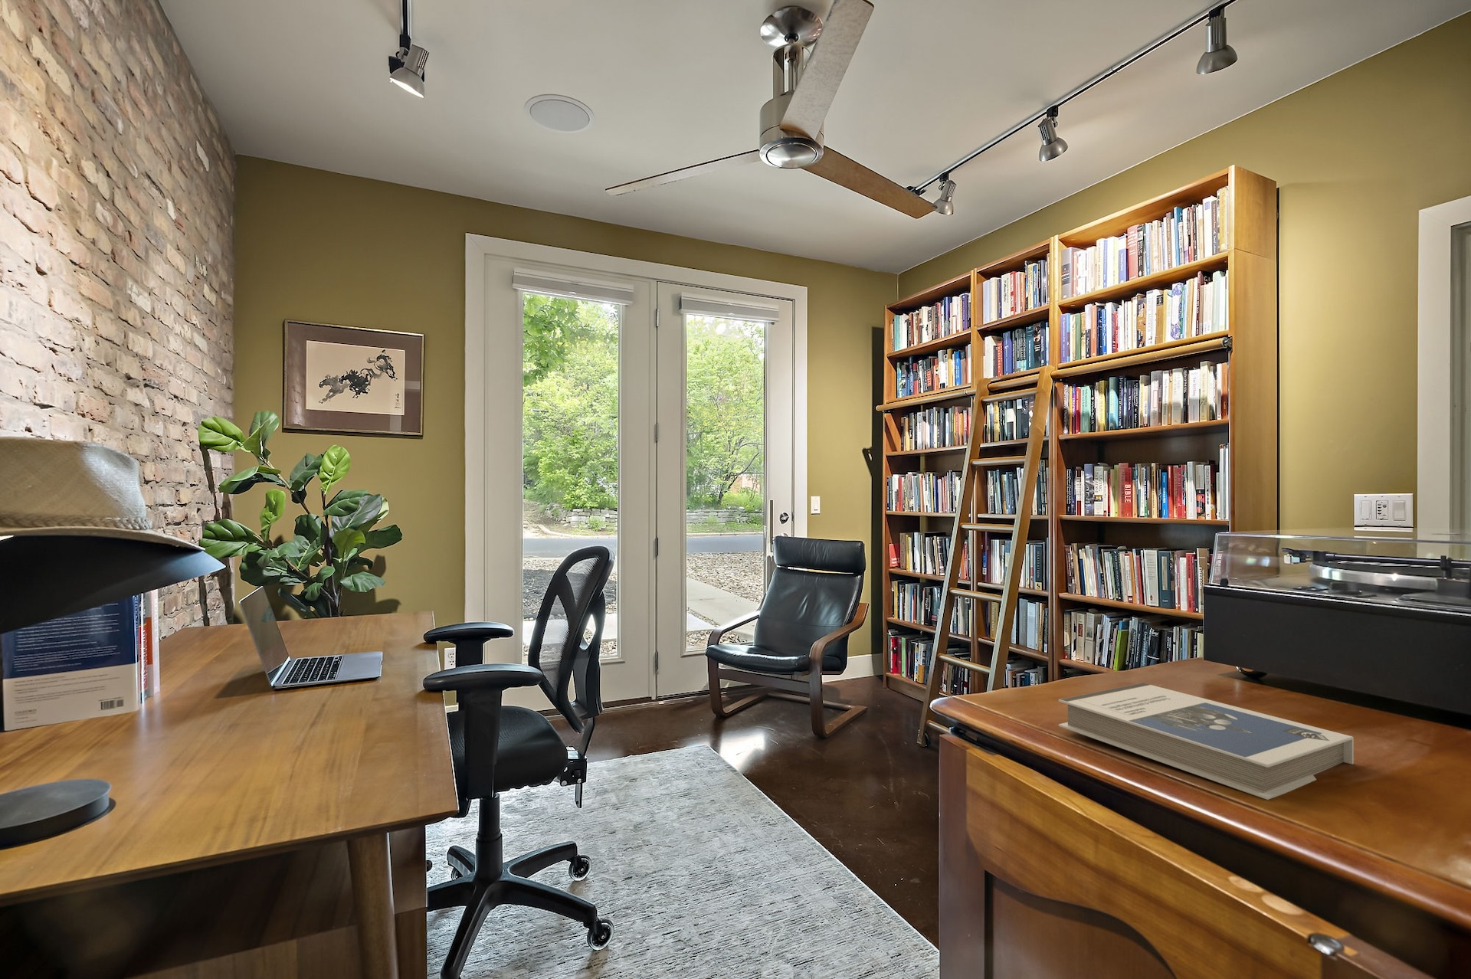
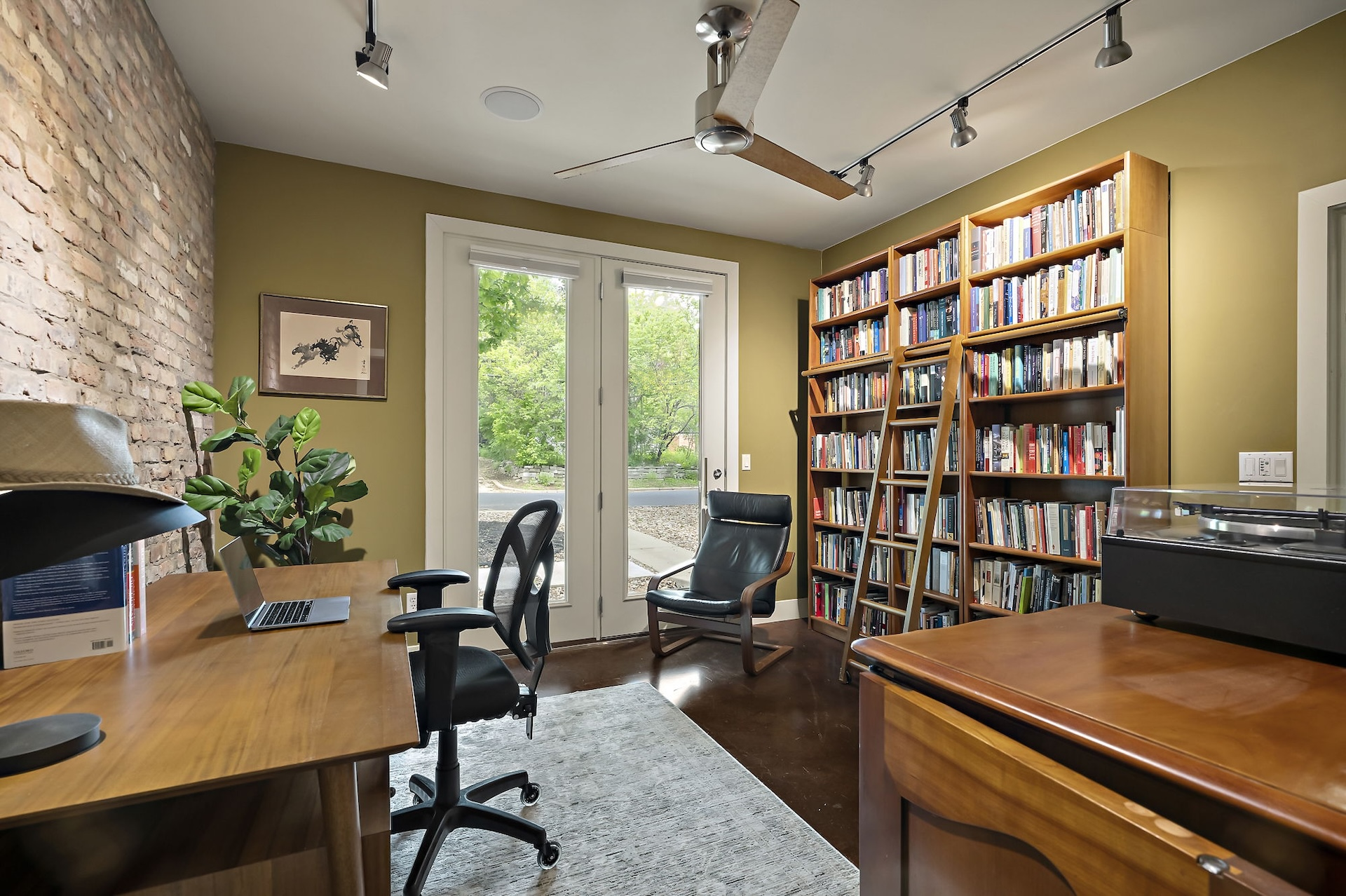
- hardback book (1193, 731)
